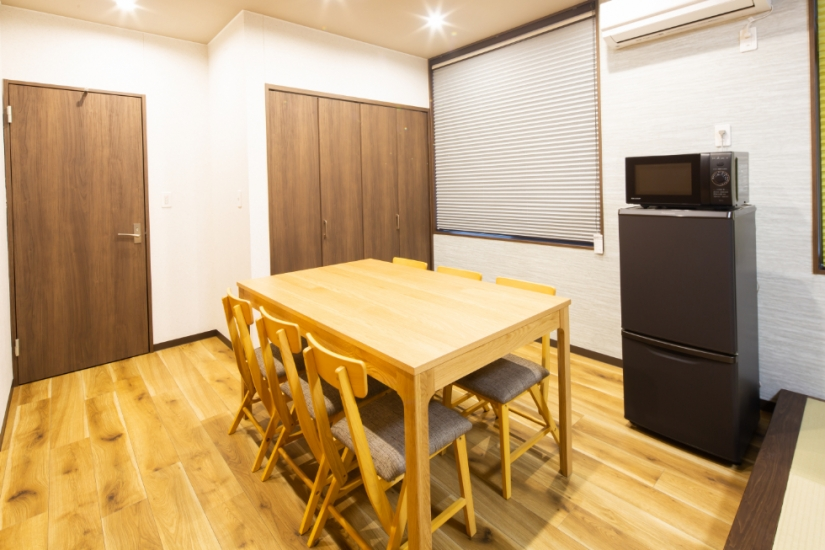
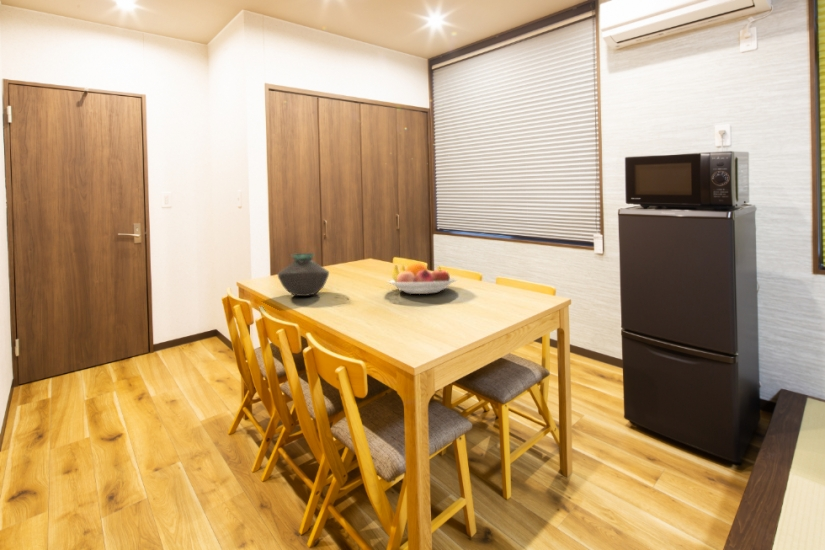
+ fruit bowl (422, 277)
+ vase (303, 274)
